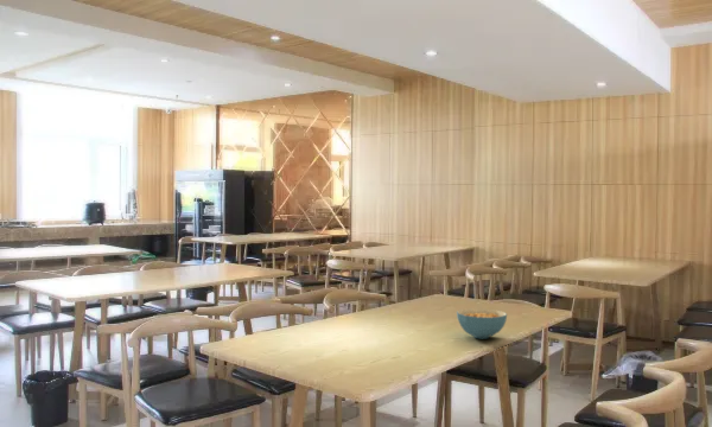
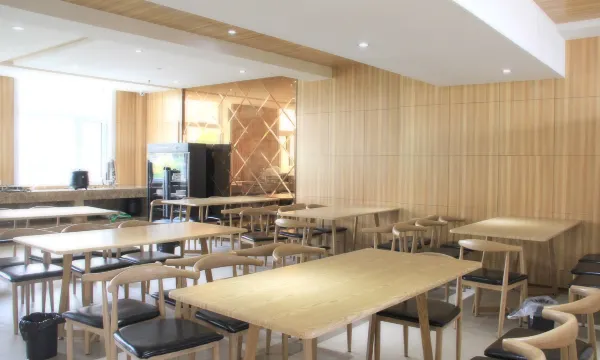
- cereal bowl (481, 324)
